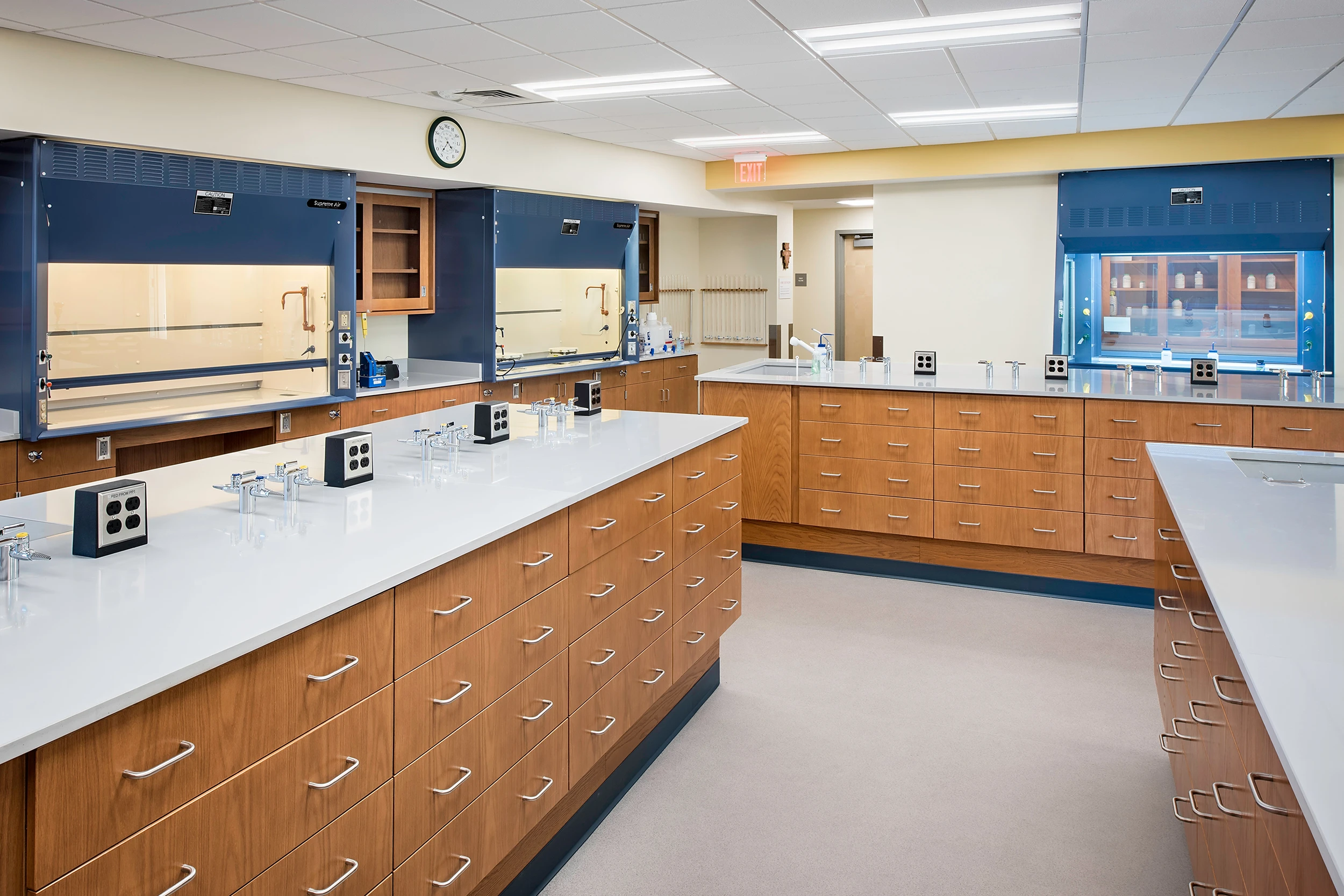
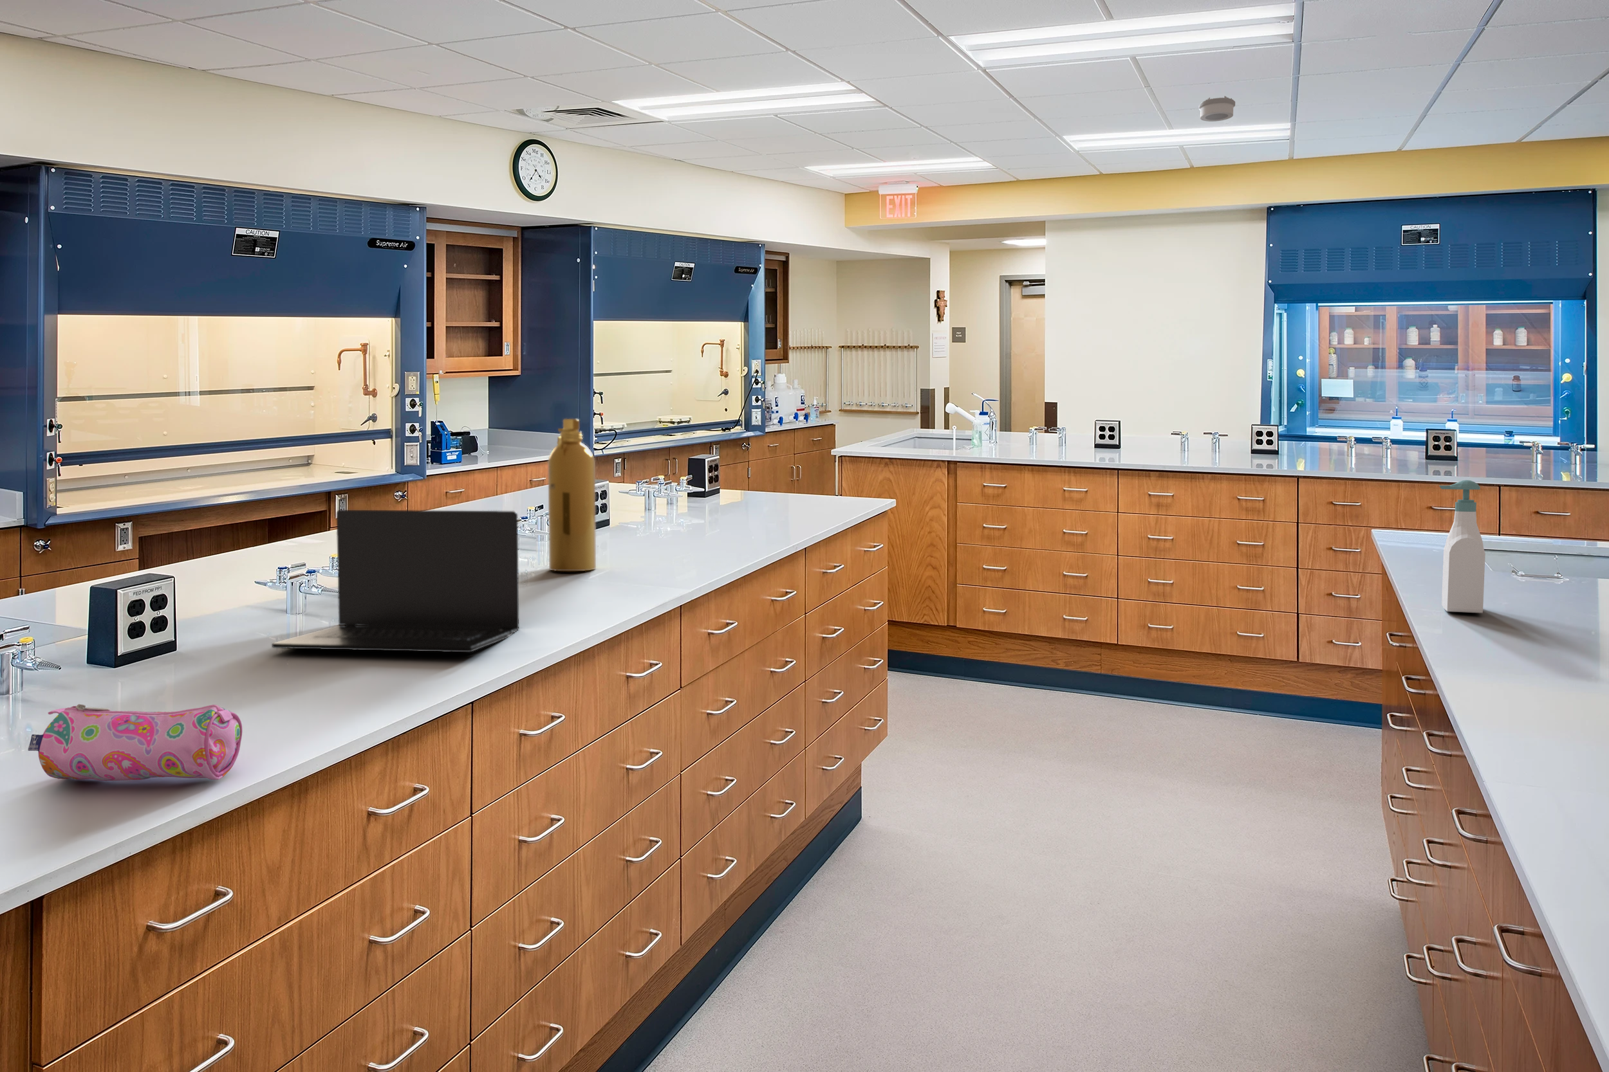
+ pencil case (140, 742)
+ laptop (399, 577)
+ soap bottle (1459, 544)
+ spray bottle (570, 494)
+ smoke detector (1216, 108)
